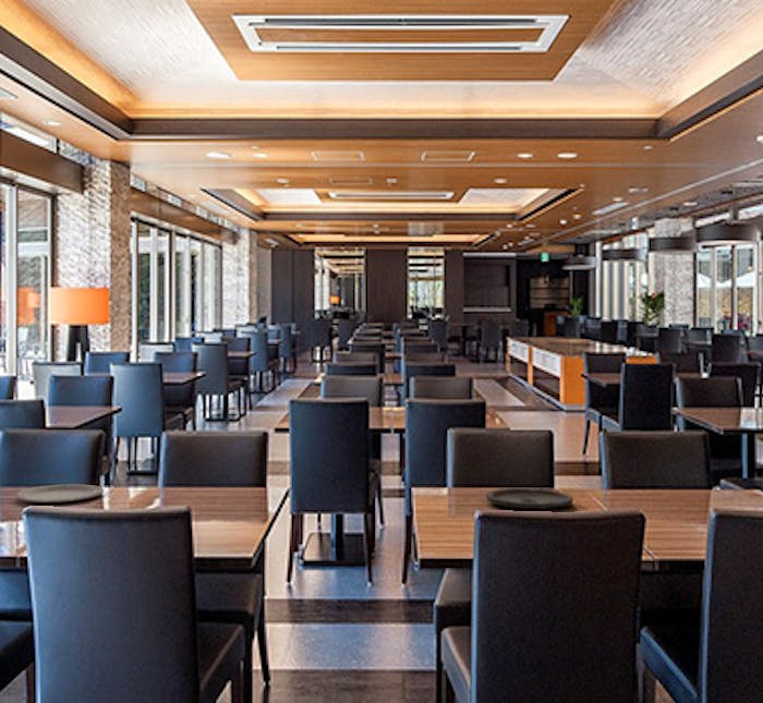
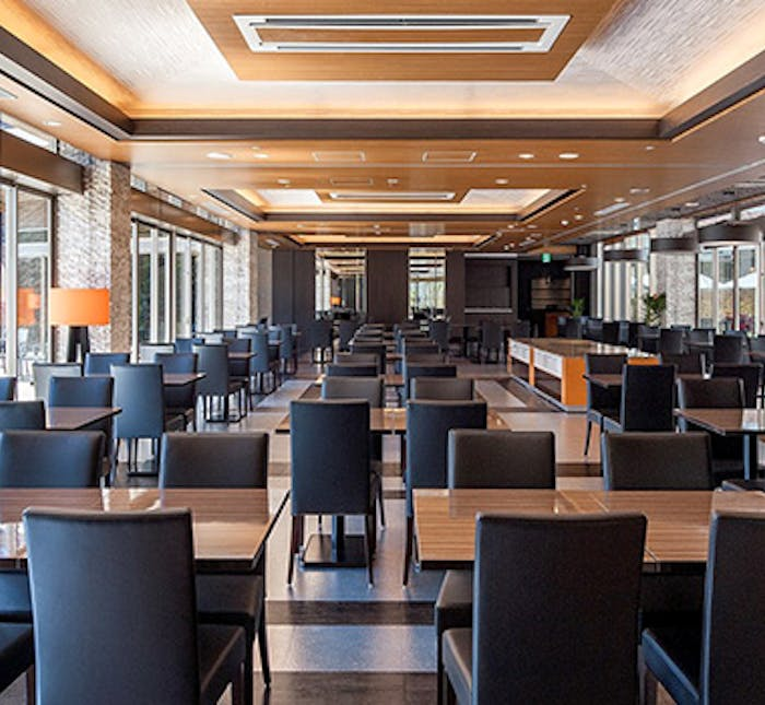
- plate (60, 494)
- plate (529, 498)
